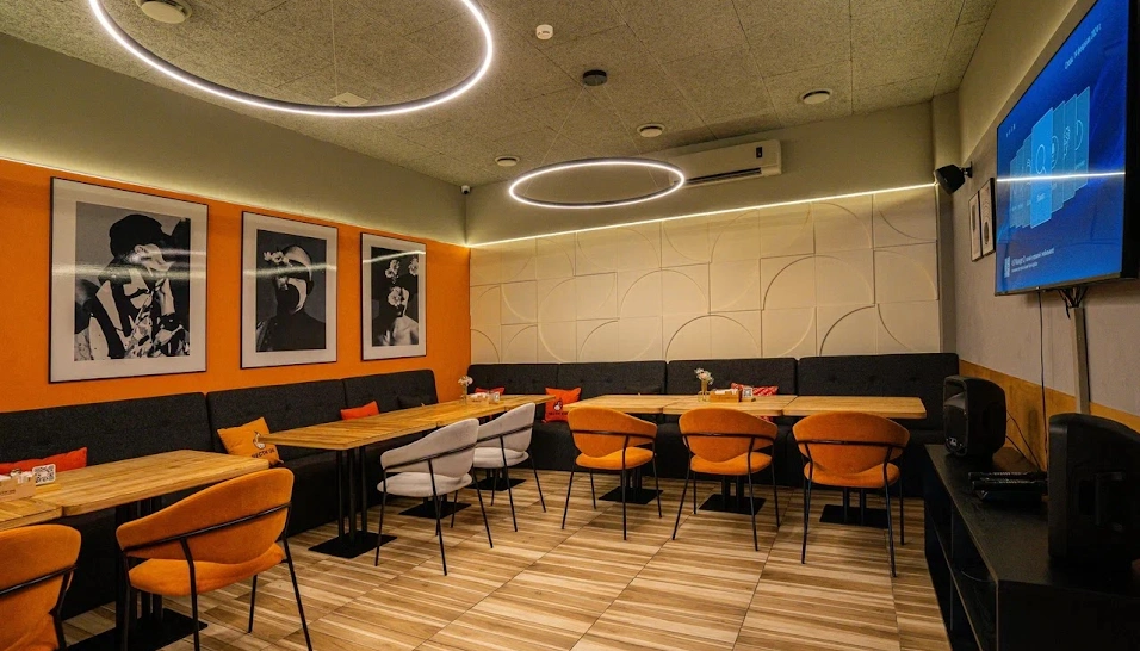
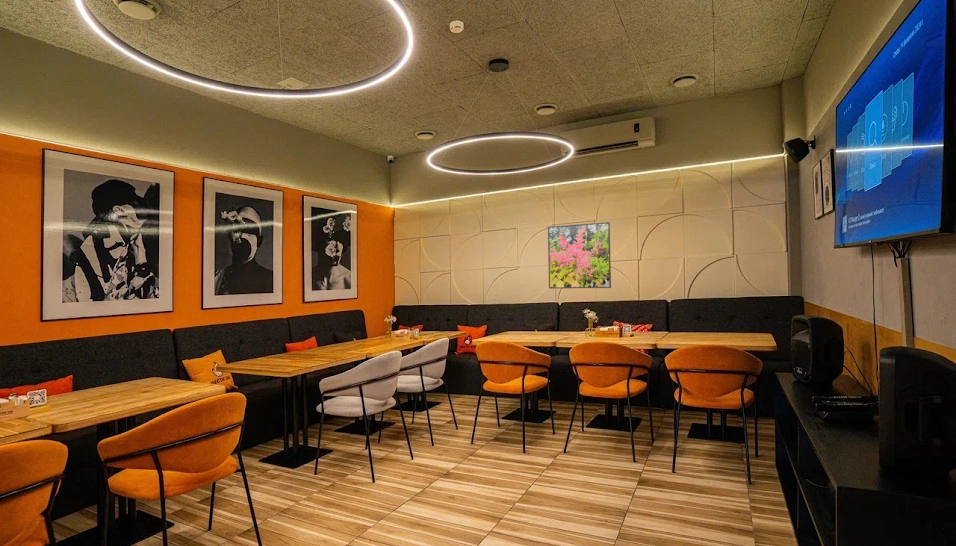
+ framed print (578, 256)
